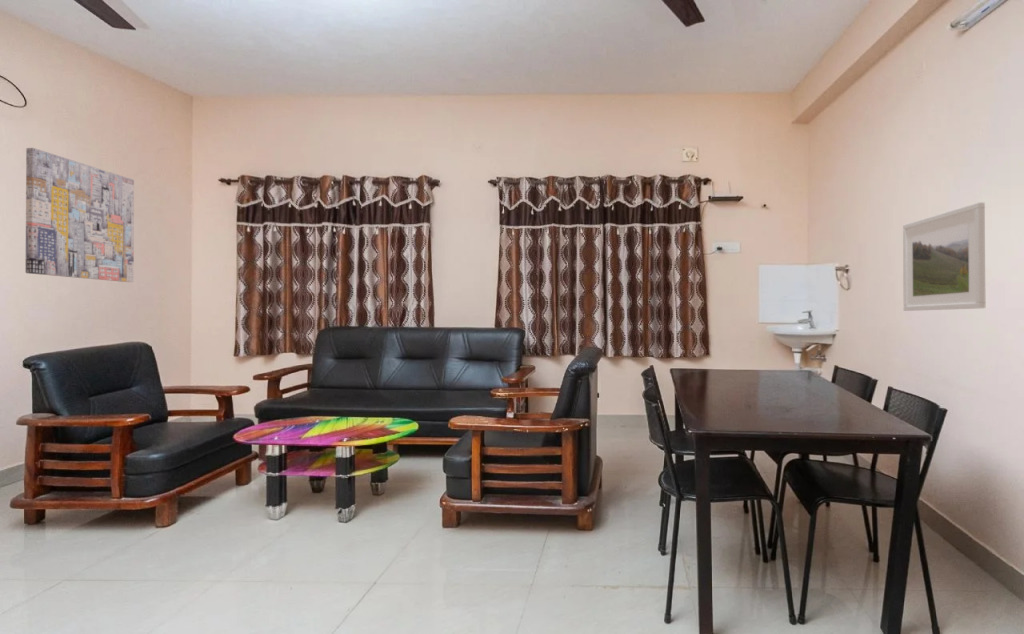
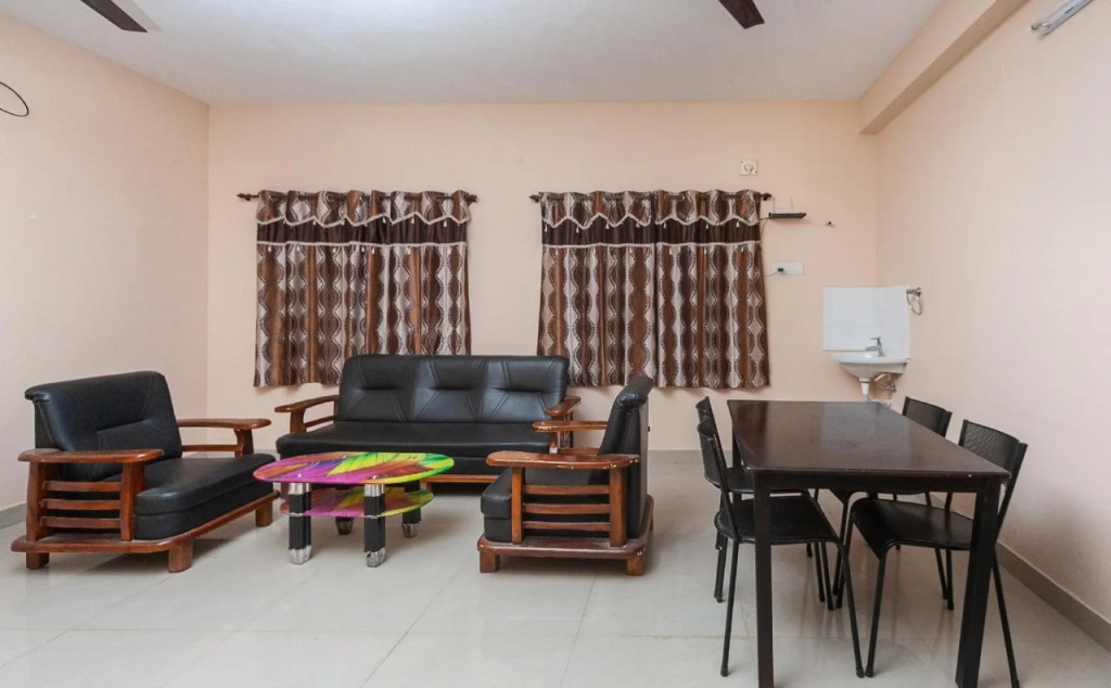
- wall art (85, 221)
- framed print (939, 262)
